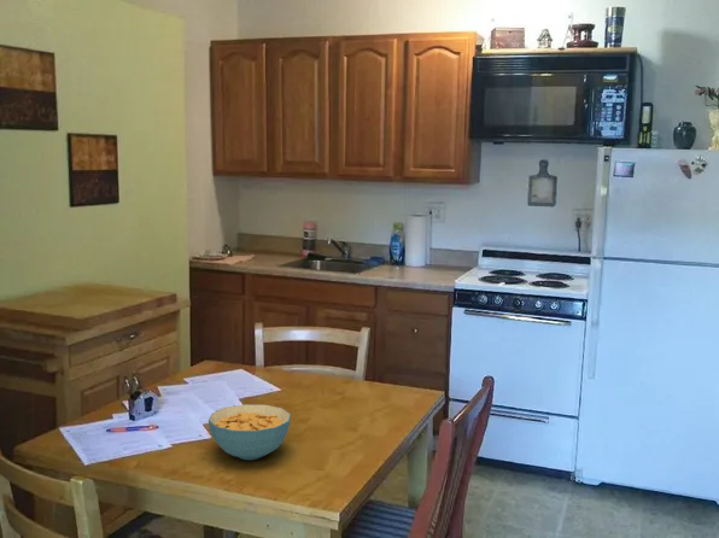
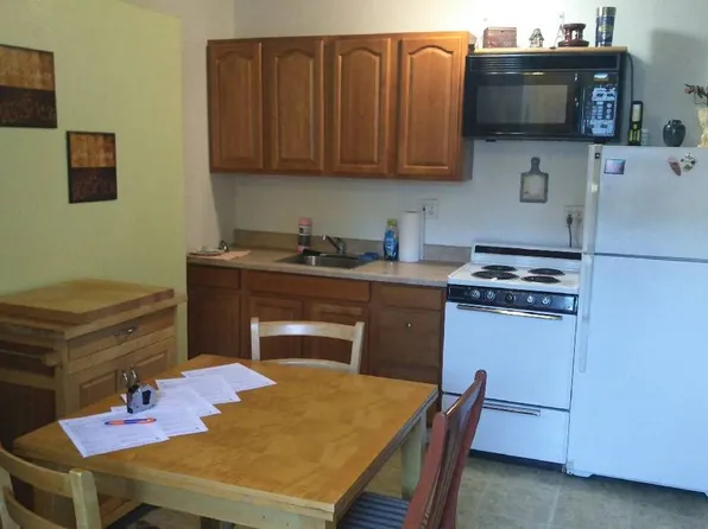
- cereal bowl (250, 435)
